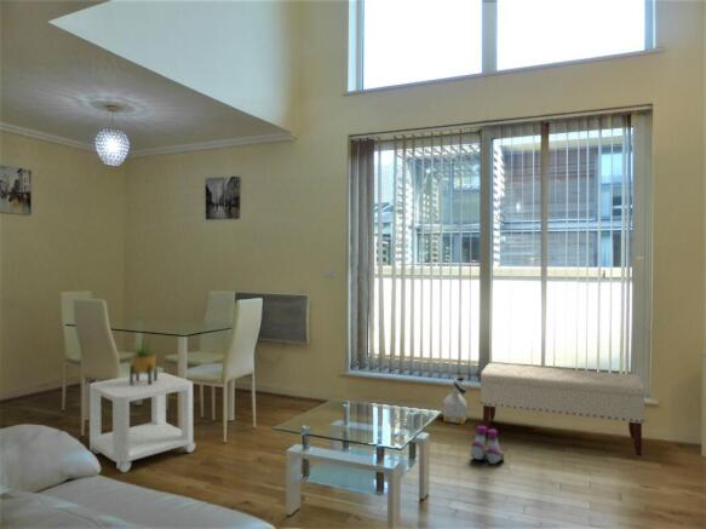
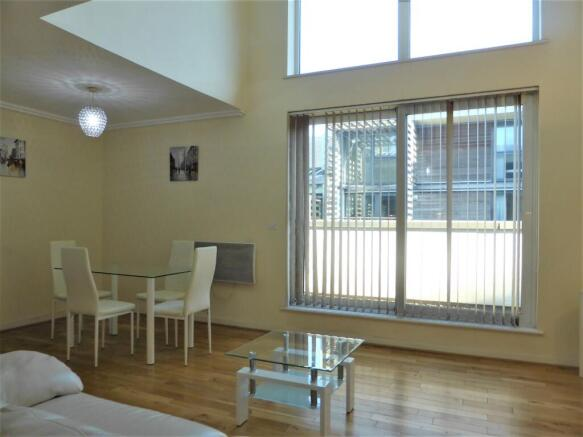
- bench (558, 403)
- boots (488, 442)
- bag (455, 397)
- potted plant (143, 358)
- side table (143, 424)
